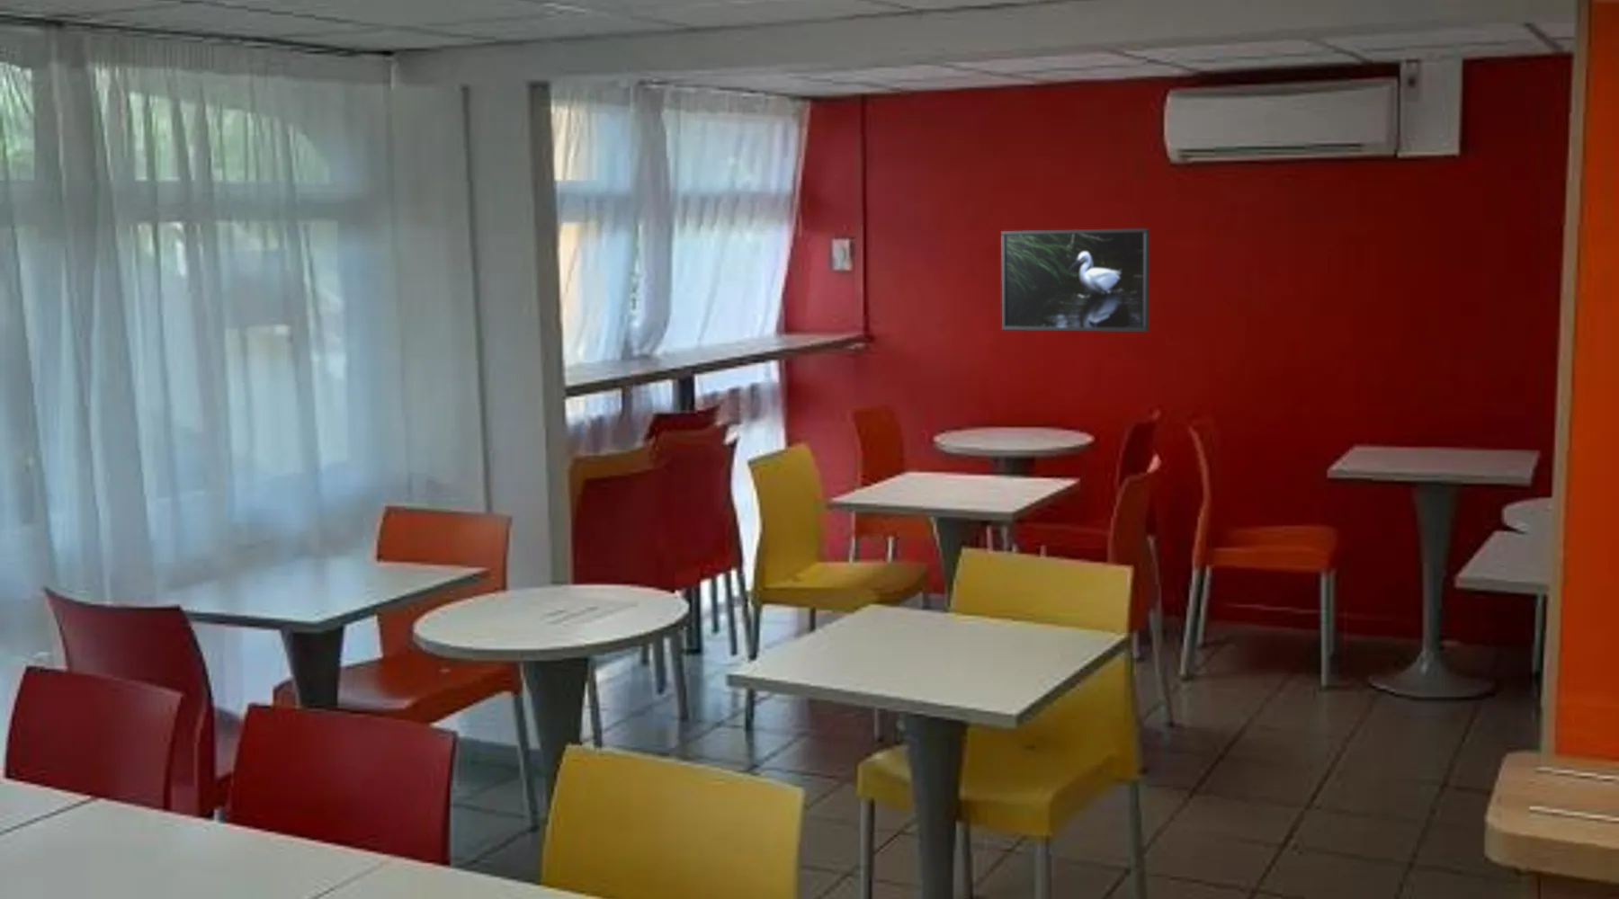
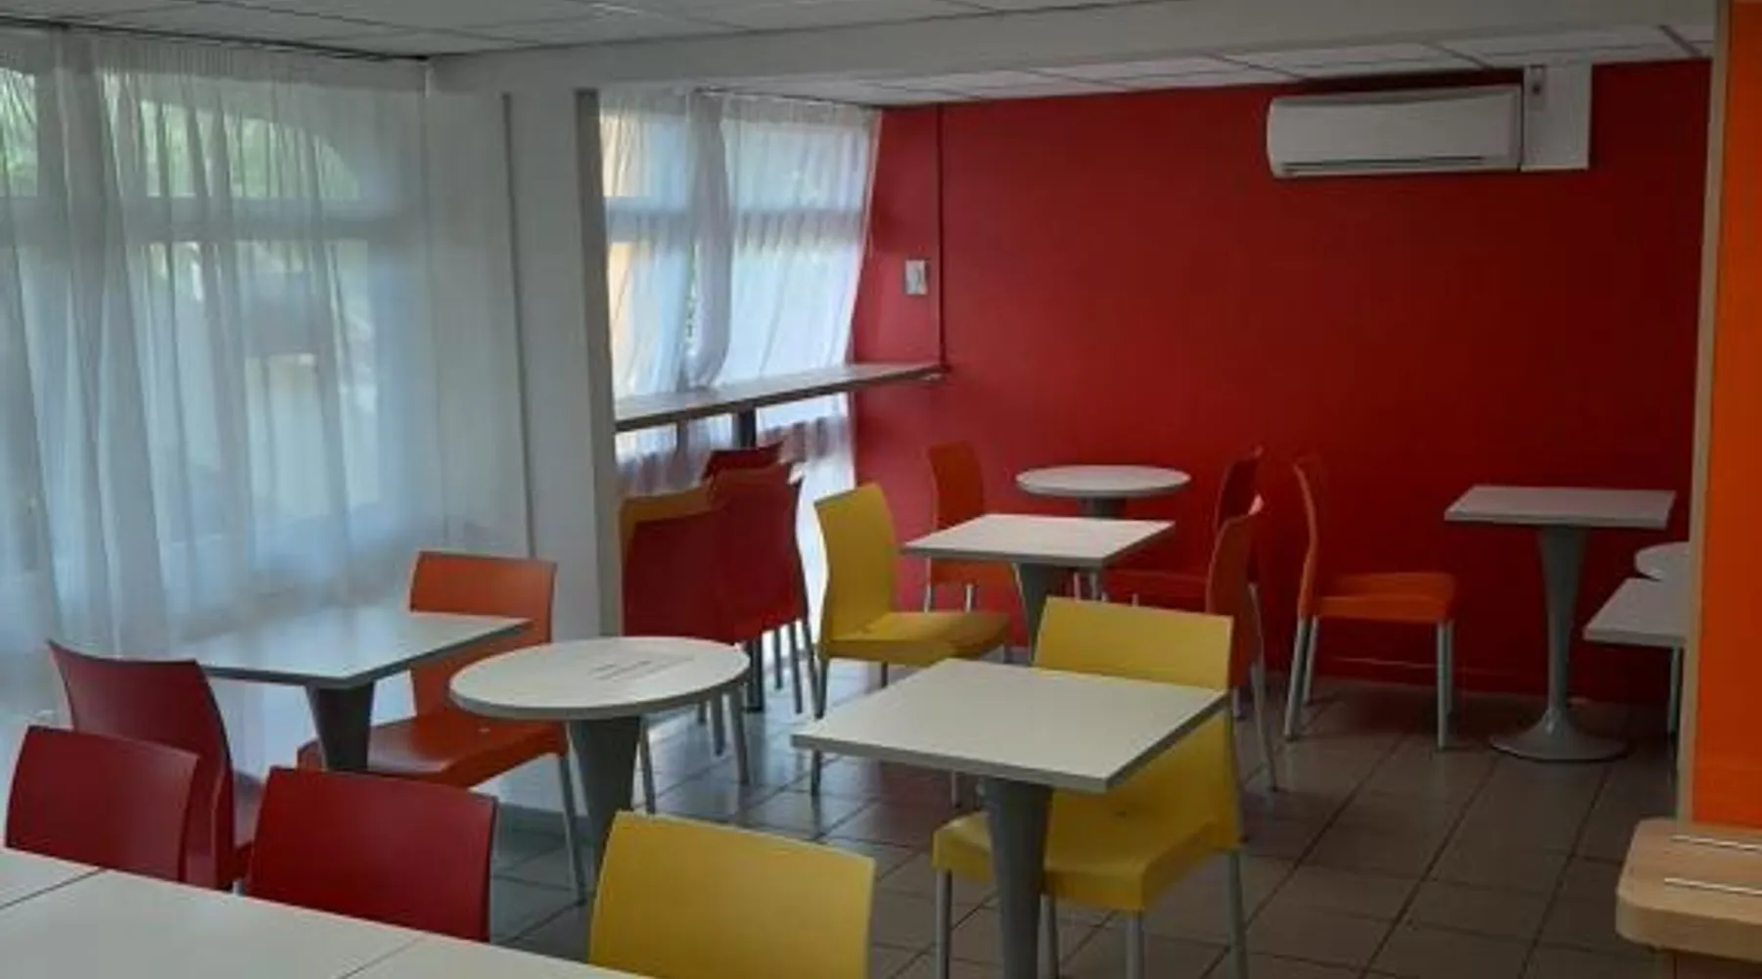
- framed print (1074, 280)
